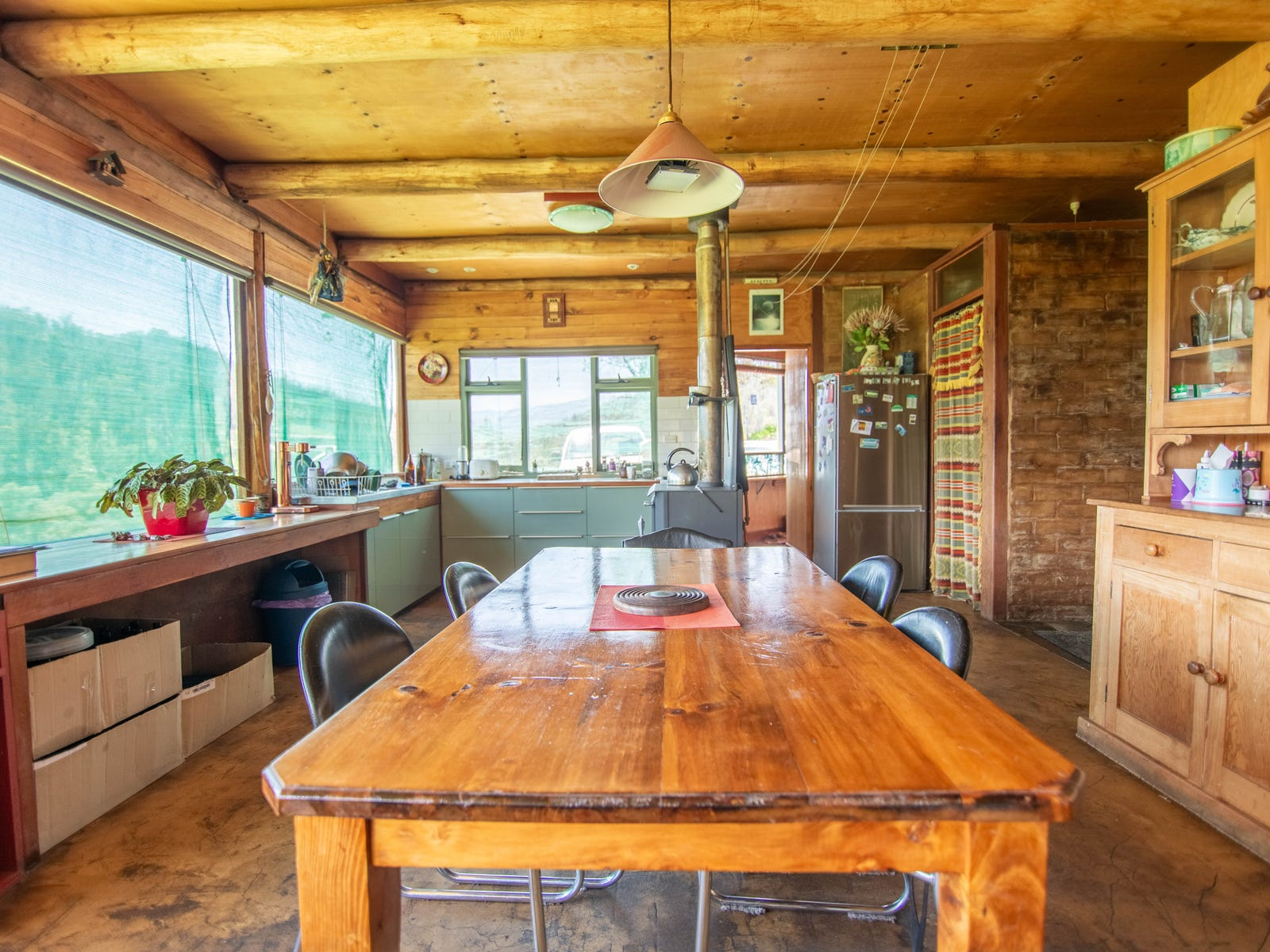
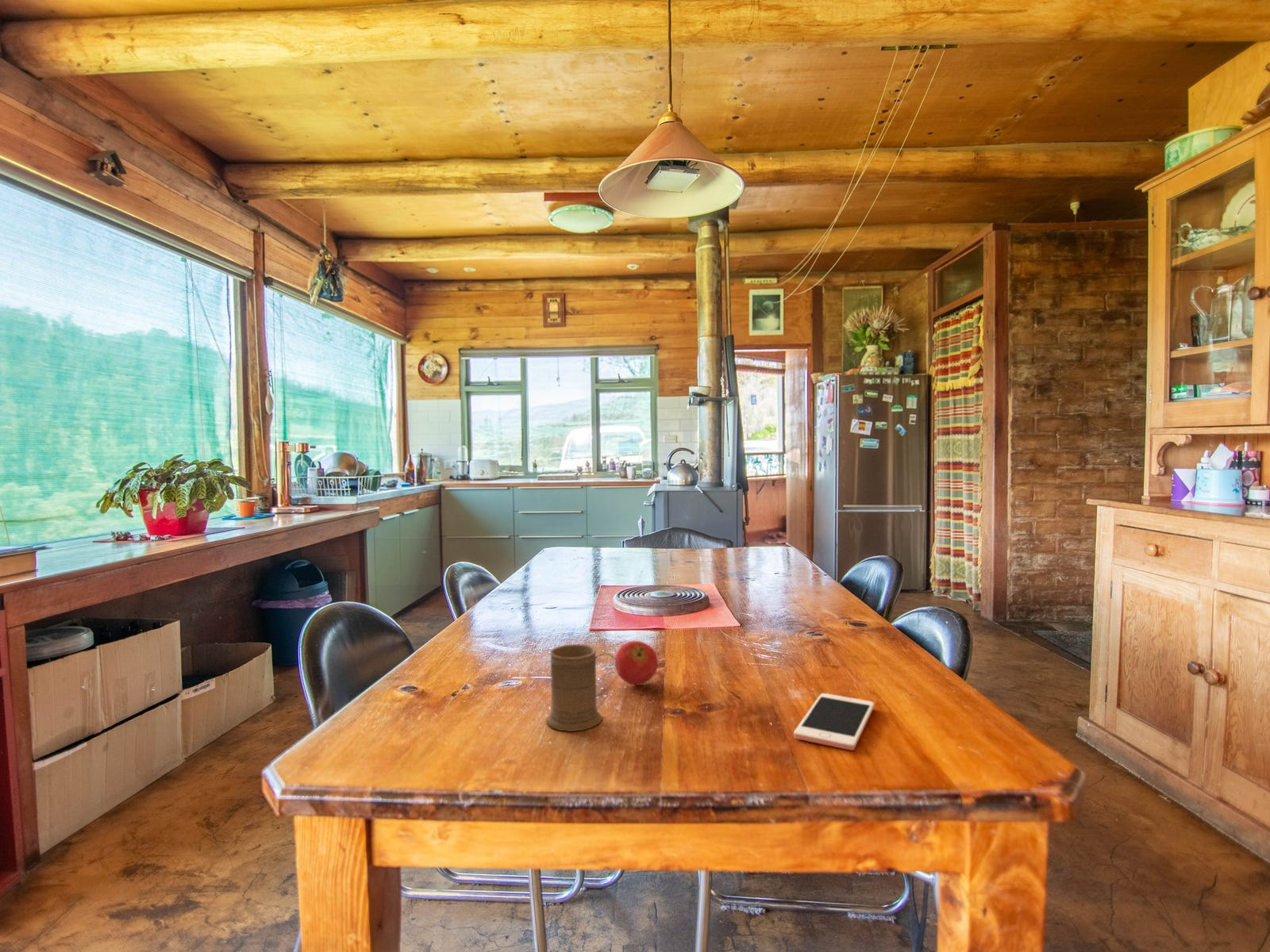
+ cell phone (836, 719)
+ mug (582, 685)
+ fruit (637, 662)
